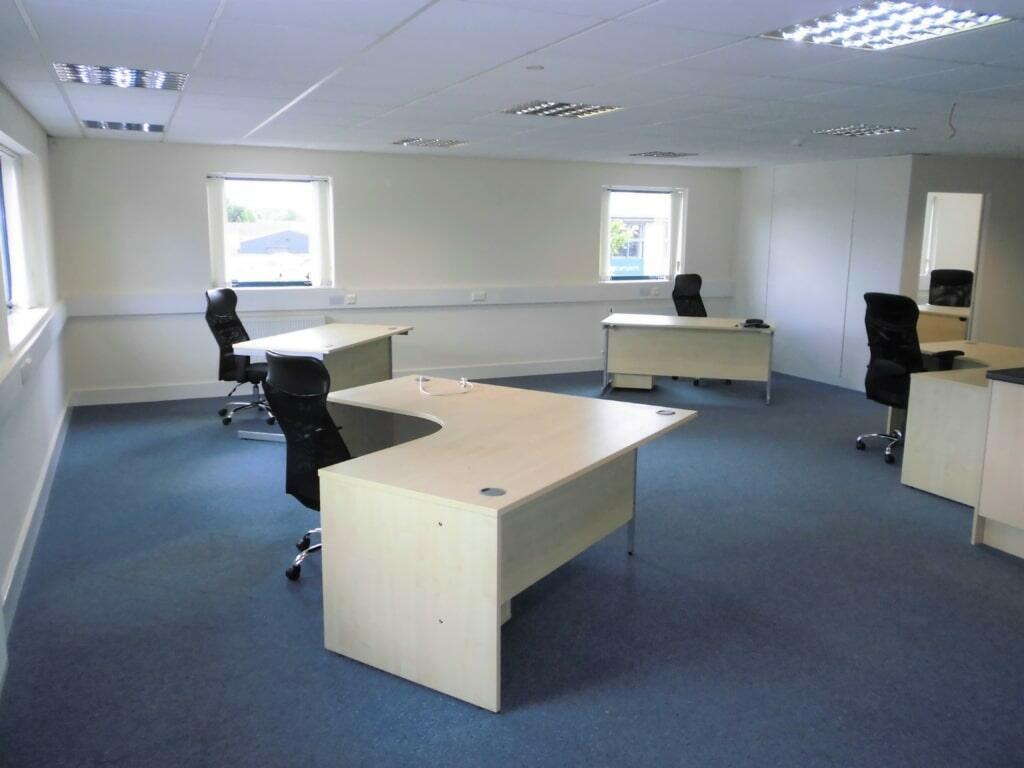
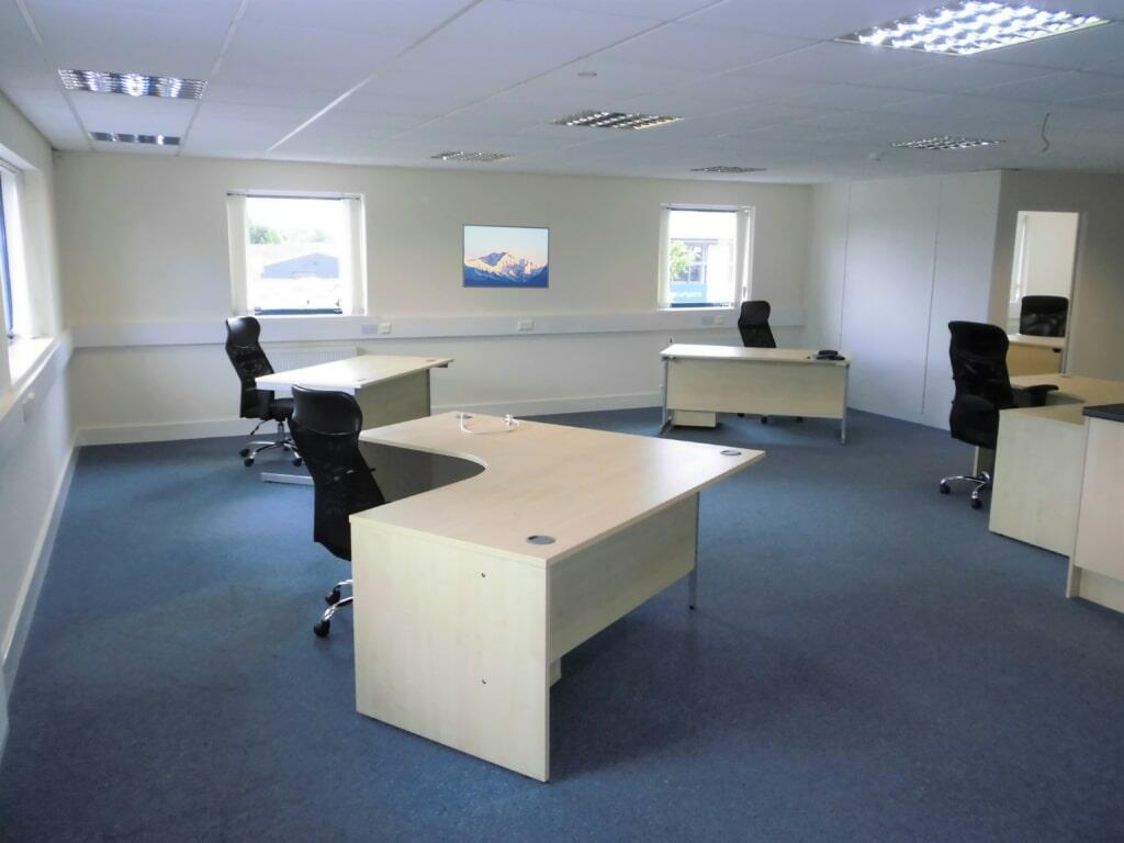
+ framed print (506, 257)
